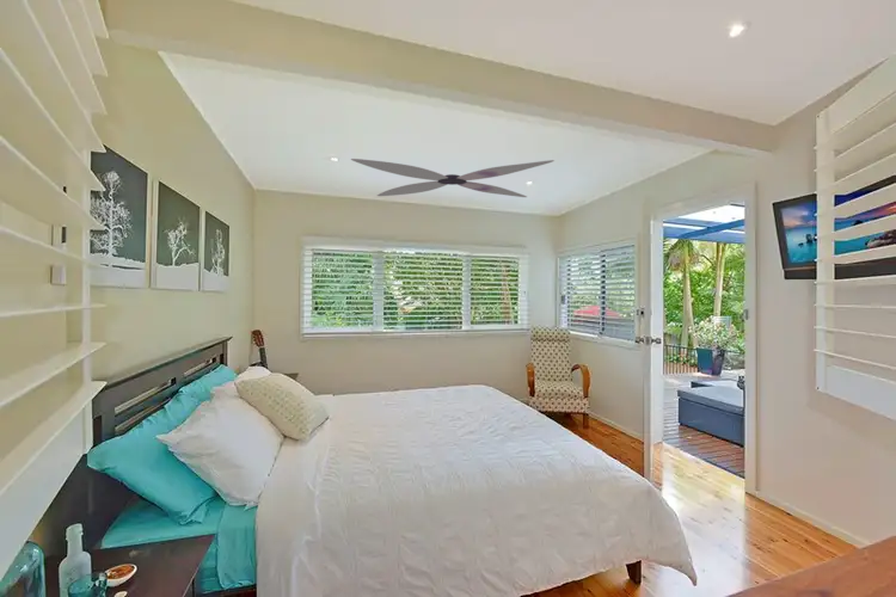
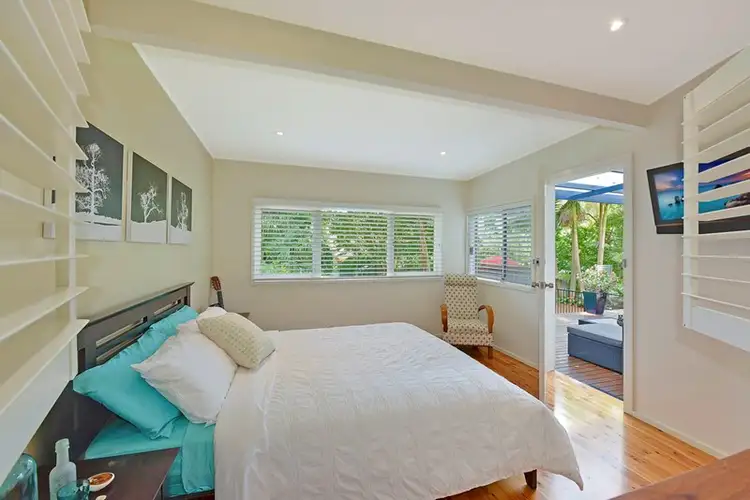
- ceiling fan (452, 178)
